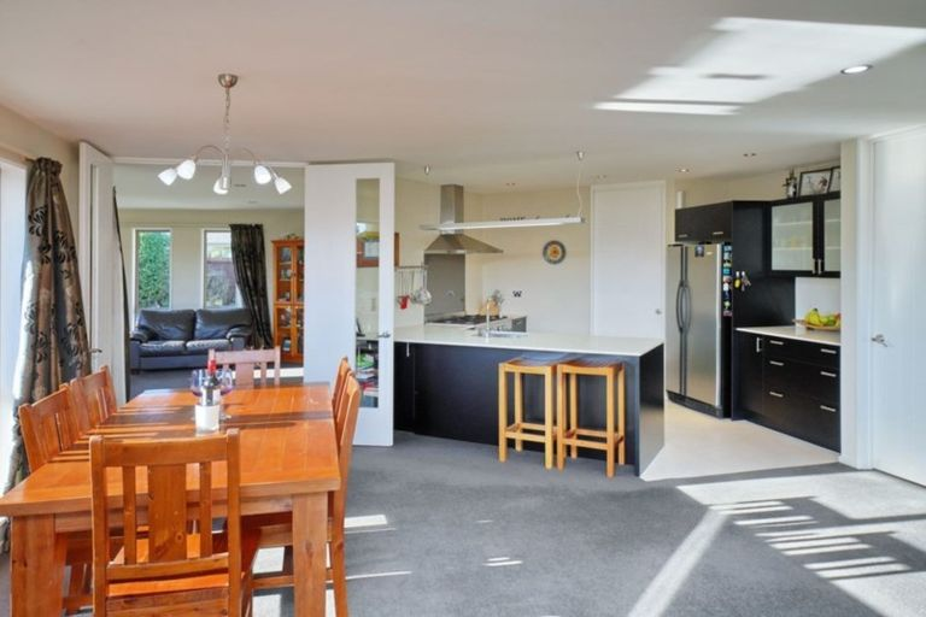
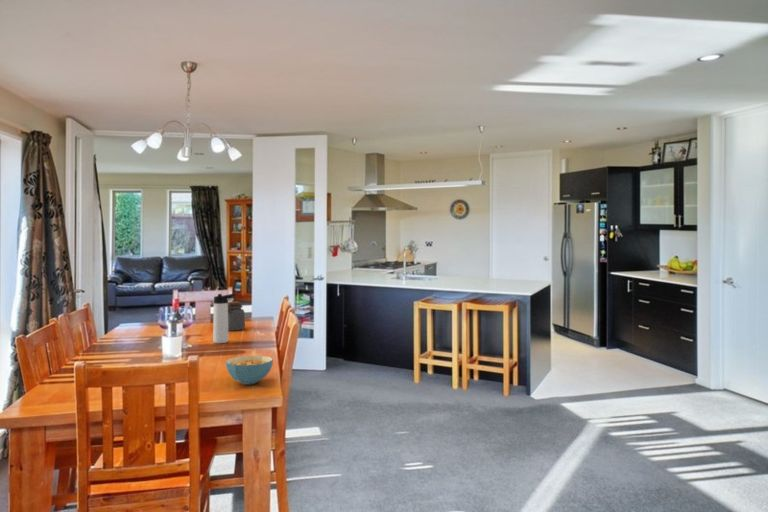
+ thermos bottle (224, 317)
+ cereal bowl (249, 371)
+ jar (234, 315)
